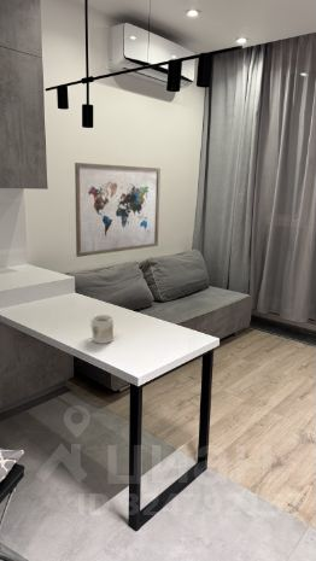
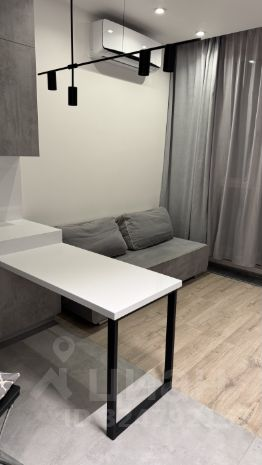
- mug (101, 328)
- wall art (121, 209)
